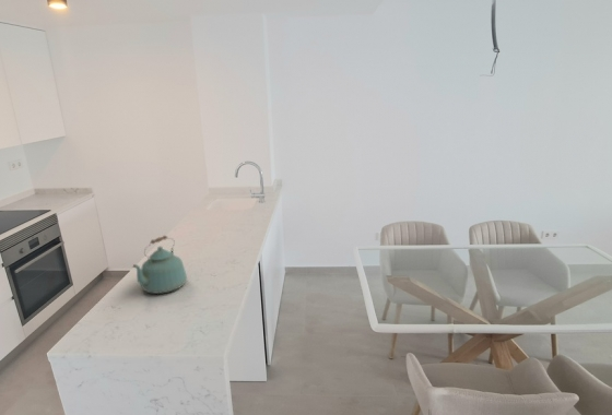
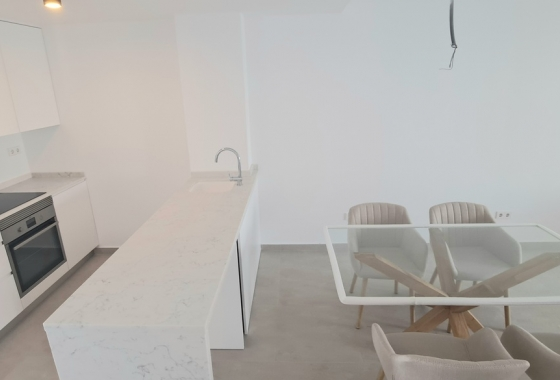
- kettle (157, 263)
